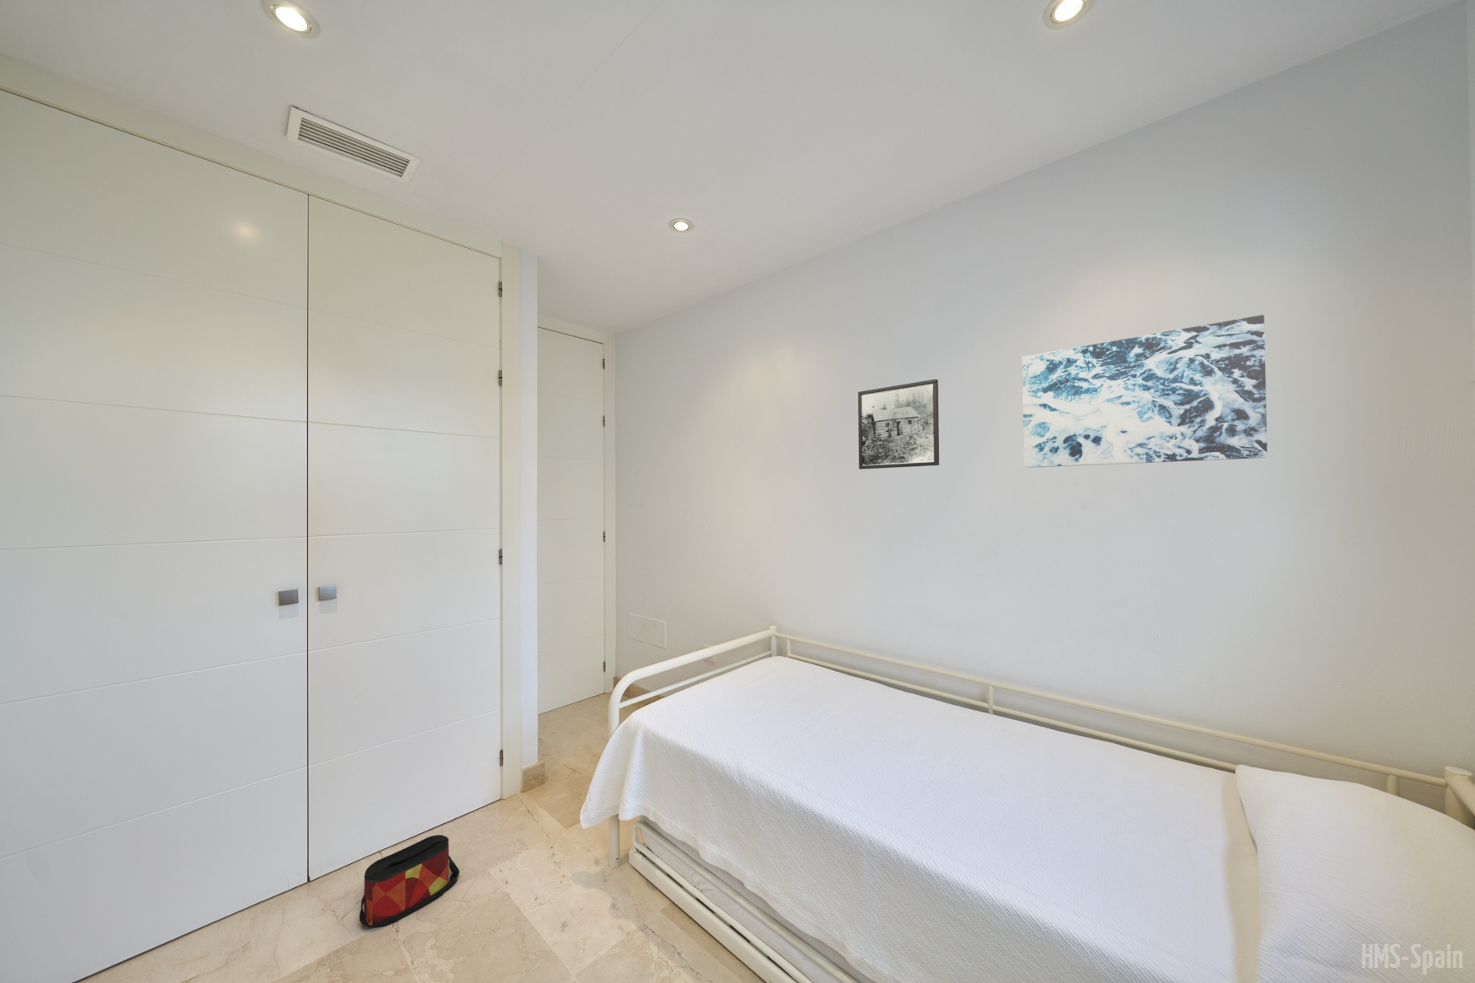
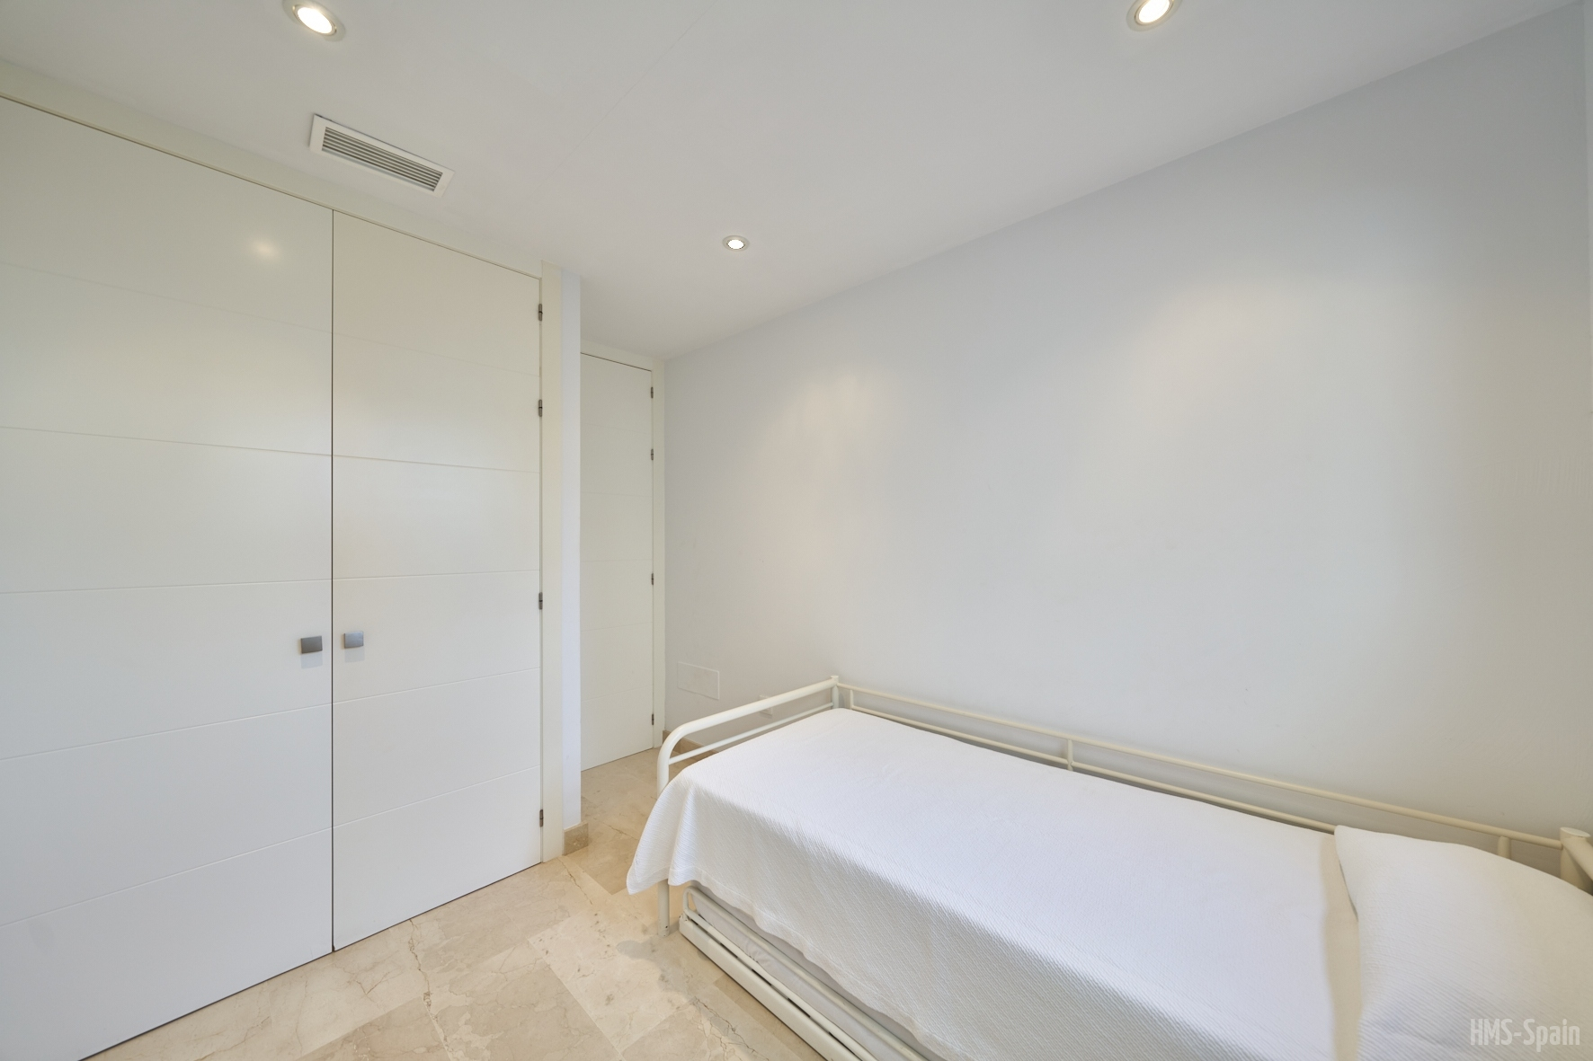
- bag (411, 875)
- wall art (1128, 402)
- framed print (896, 426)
